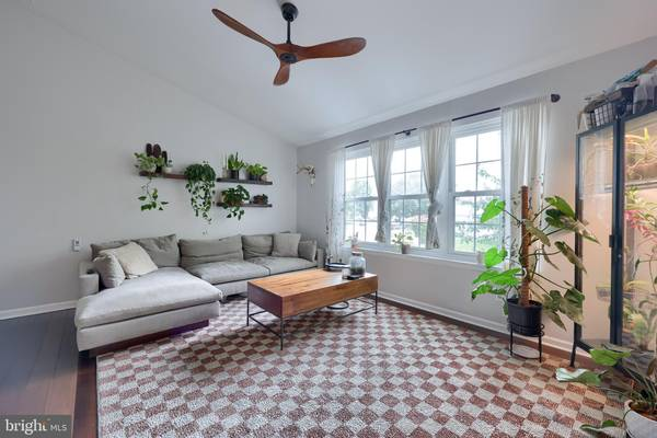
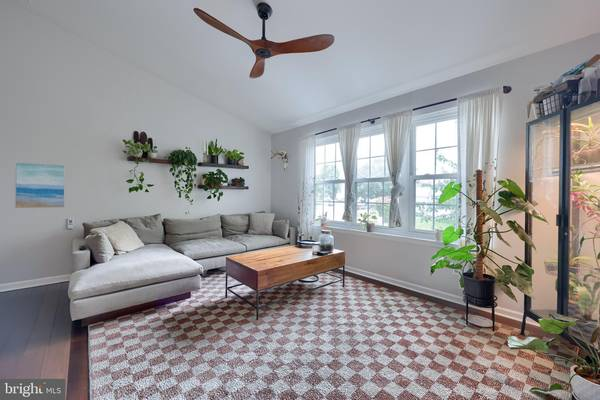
+ wall art (41, 185)
